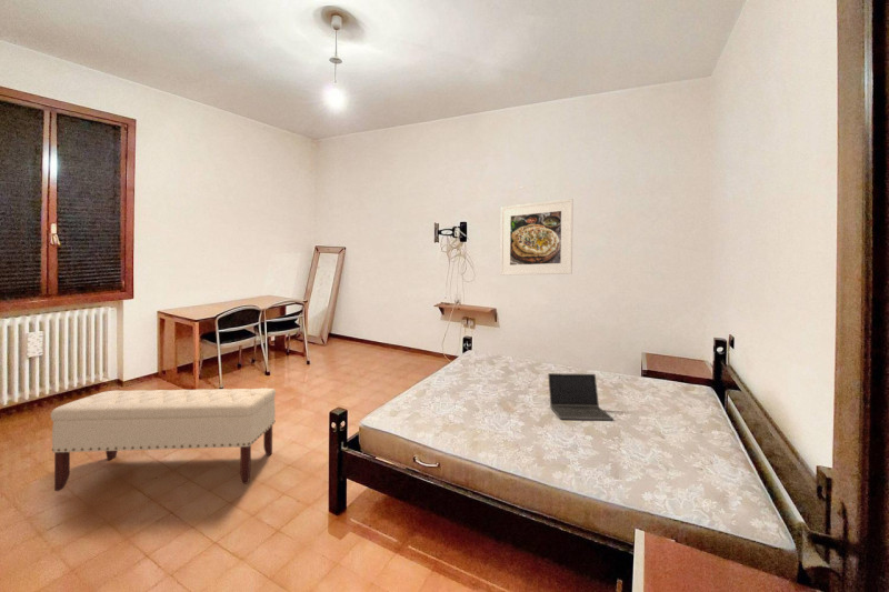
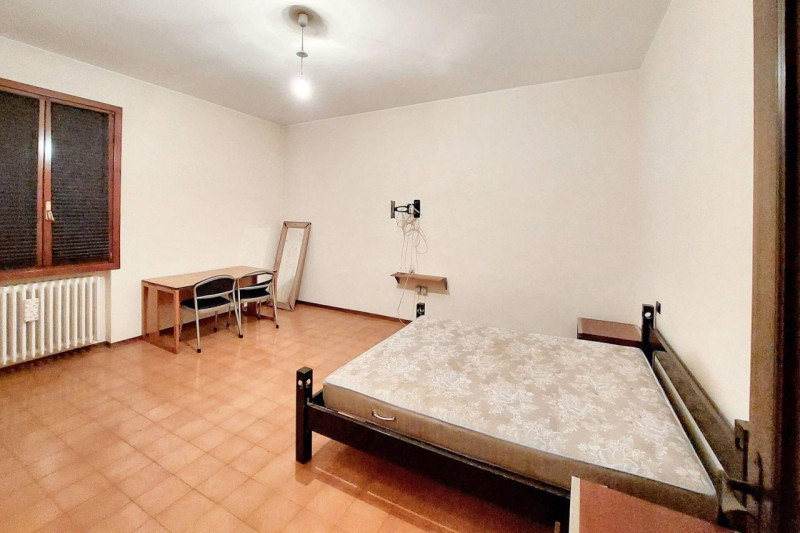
- laptop computer (578, 394)
- bench (174, 433)
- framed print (535, 239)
